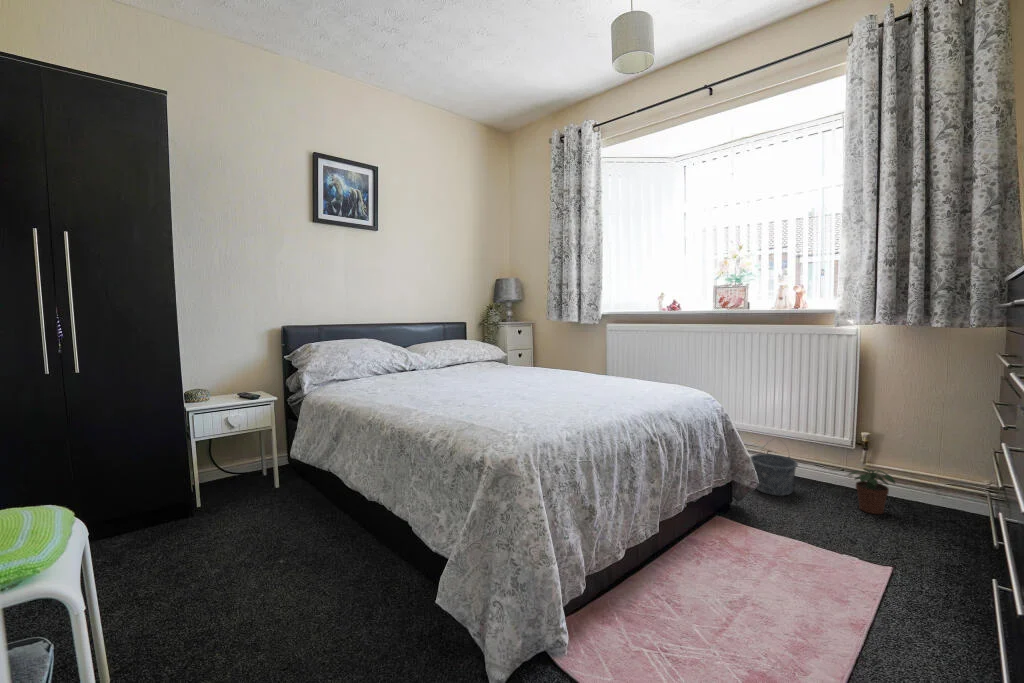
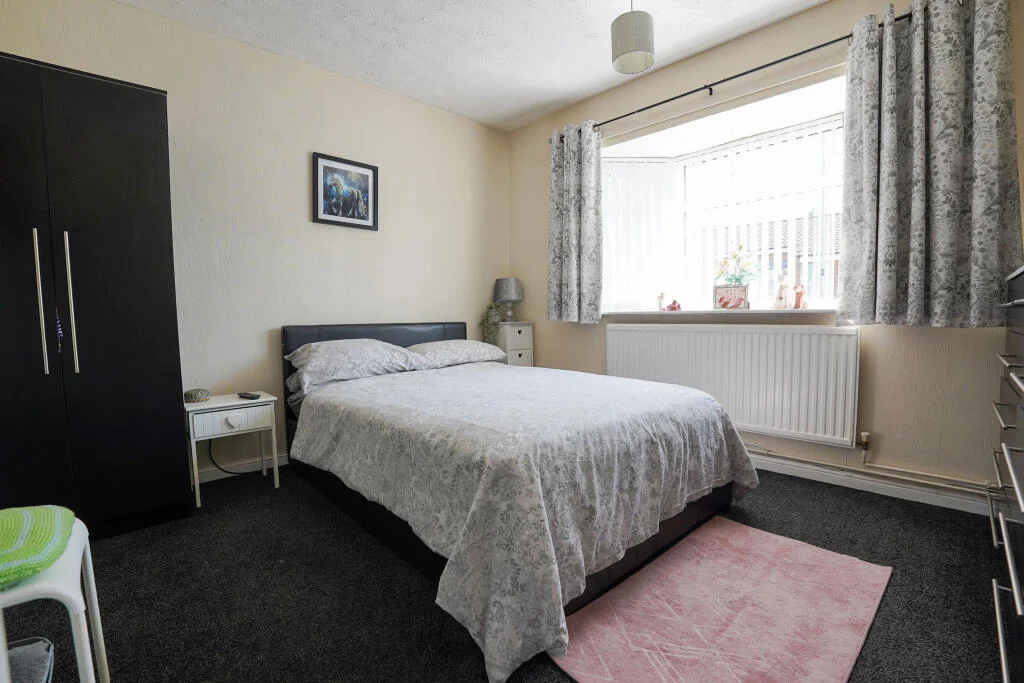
- potted plant (872, 491)
- bucket (773, 463)
